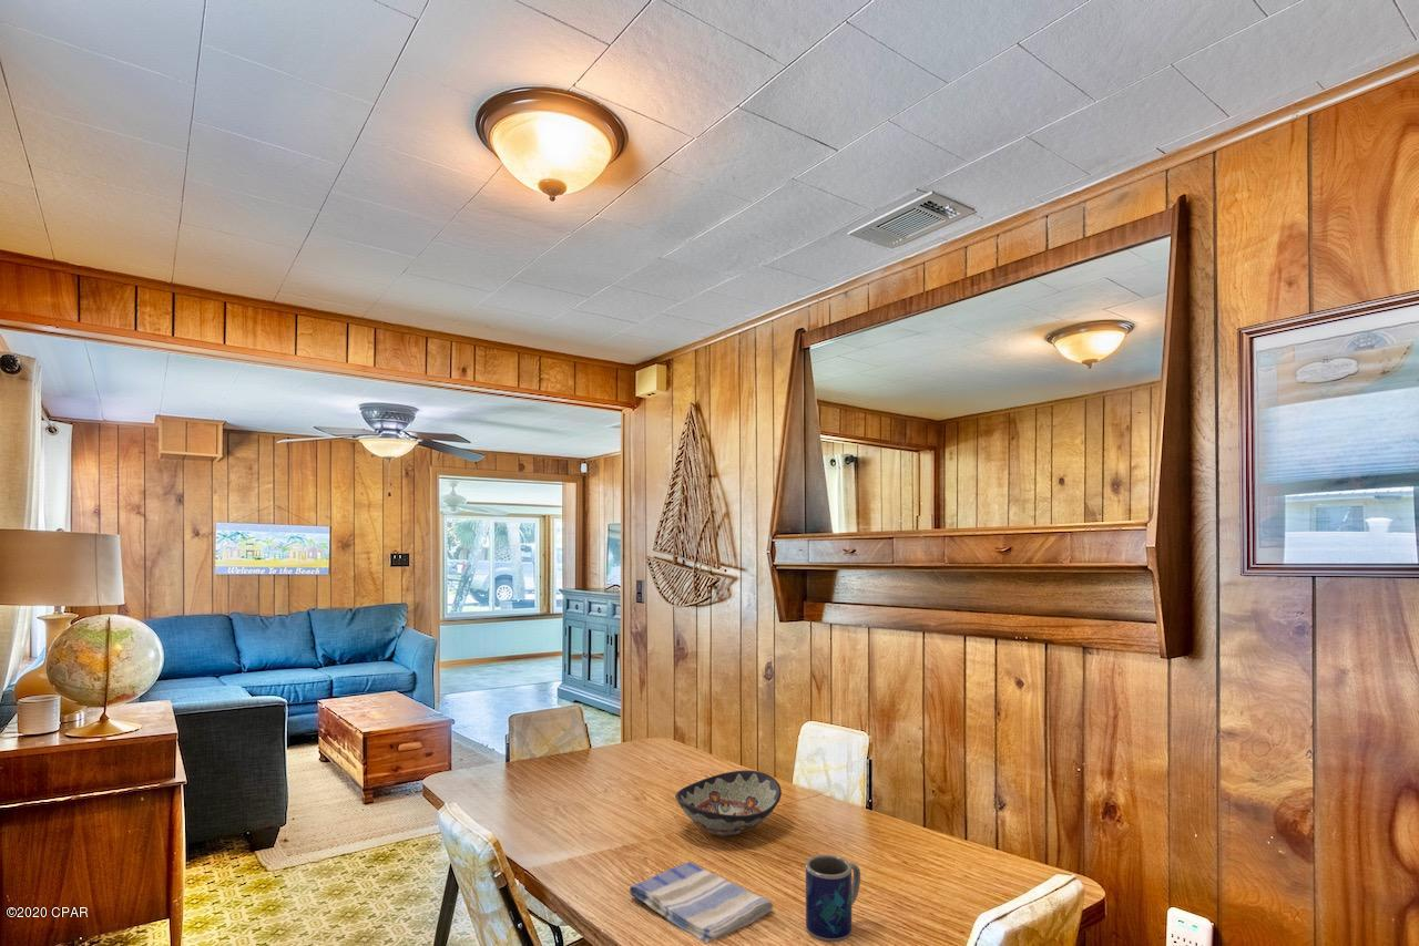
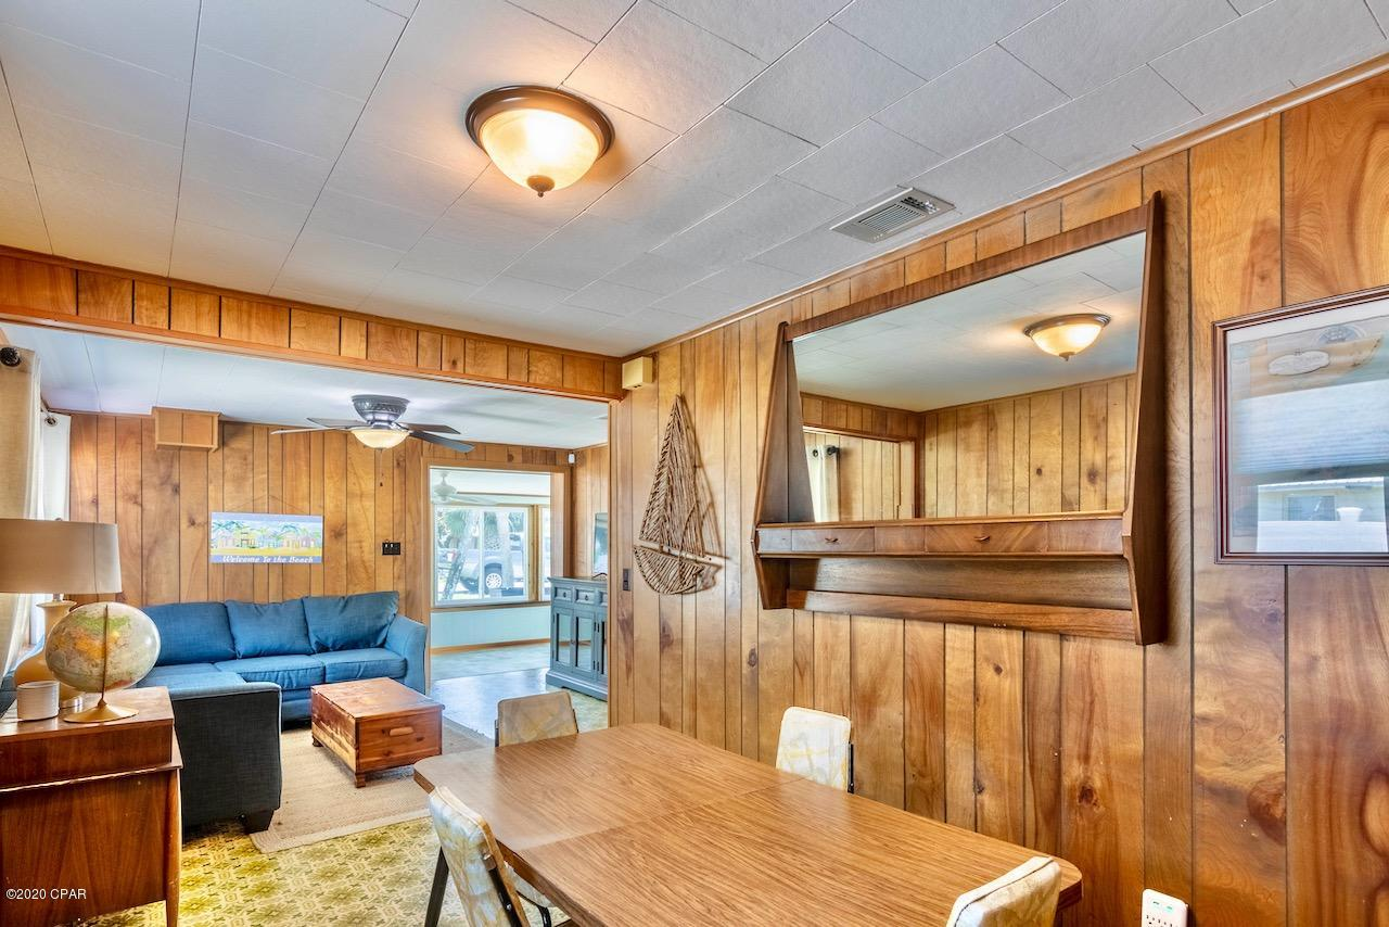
- decorative bowl (728, 808)
- mug (836, 893)
- dish towel (700, 897)
